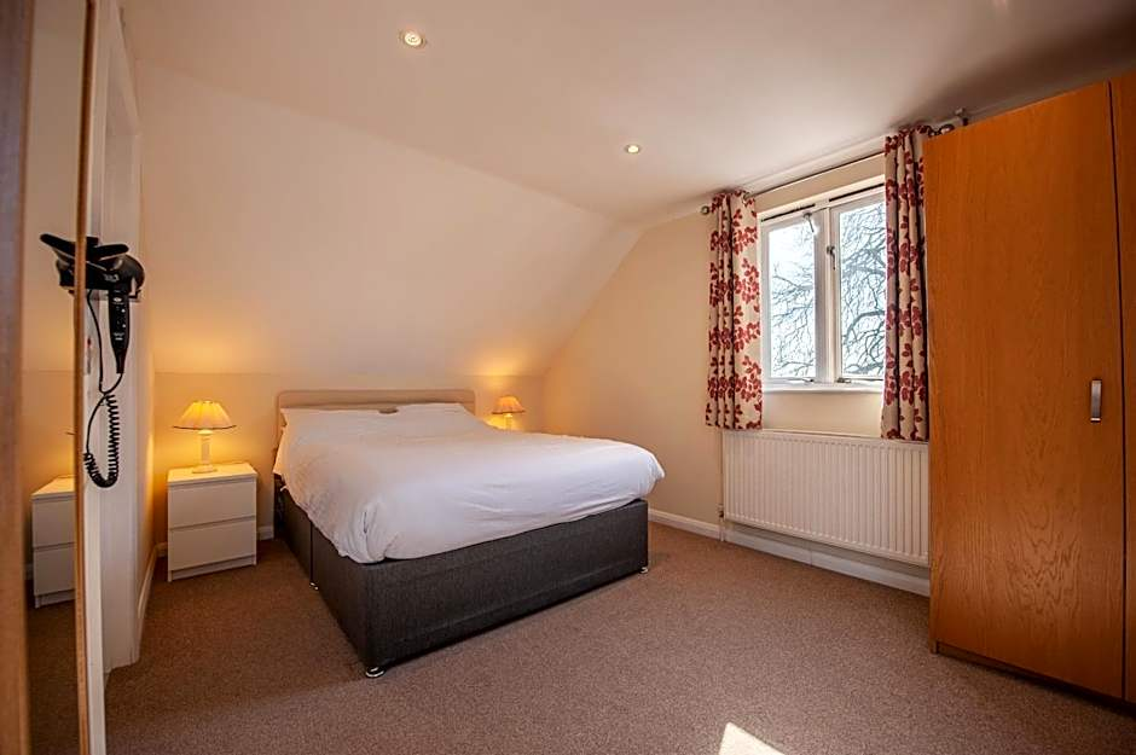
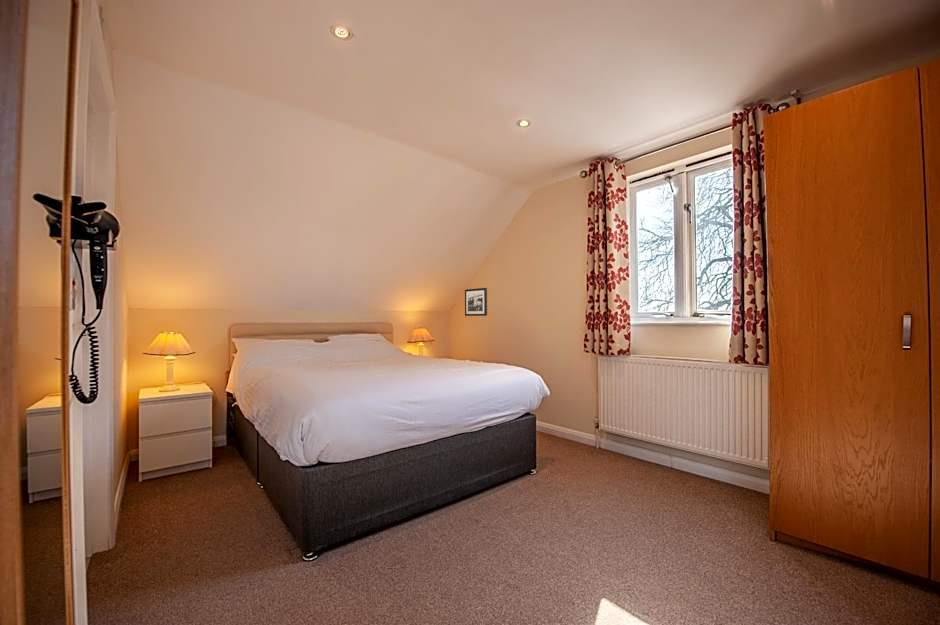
+ picture frame (475, 302)
